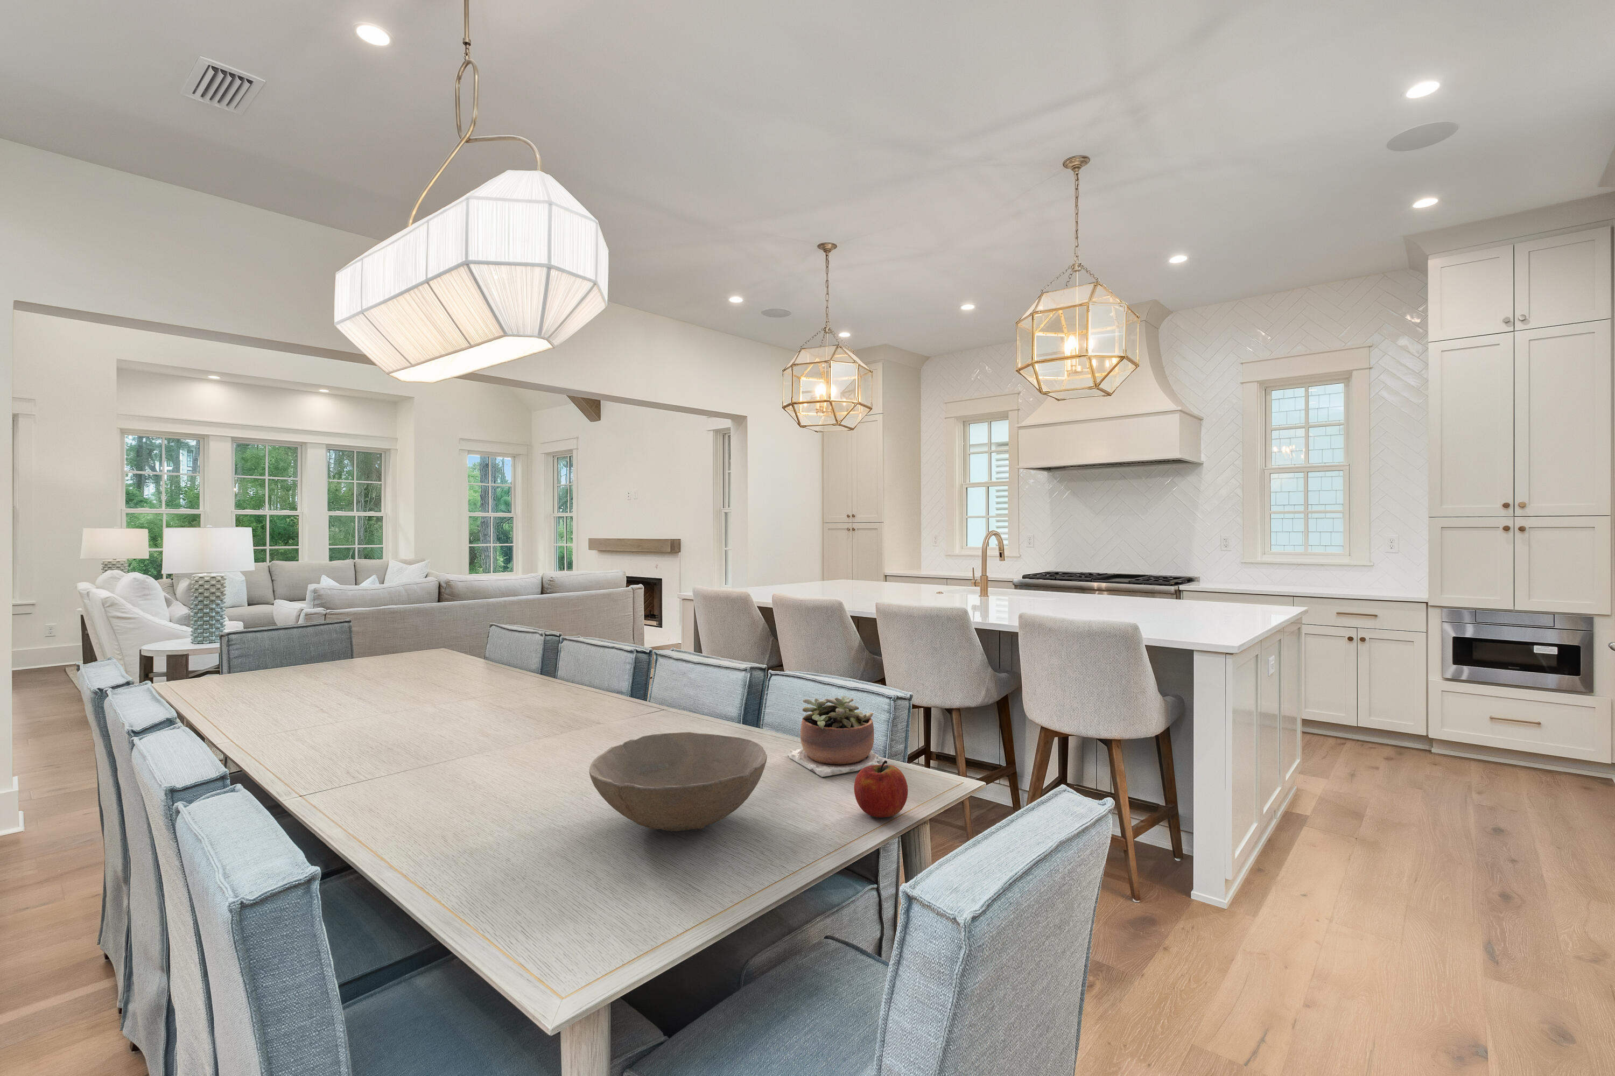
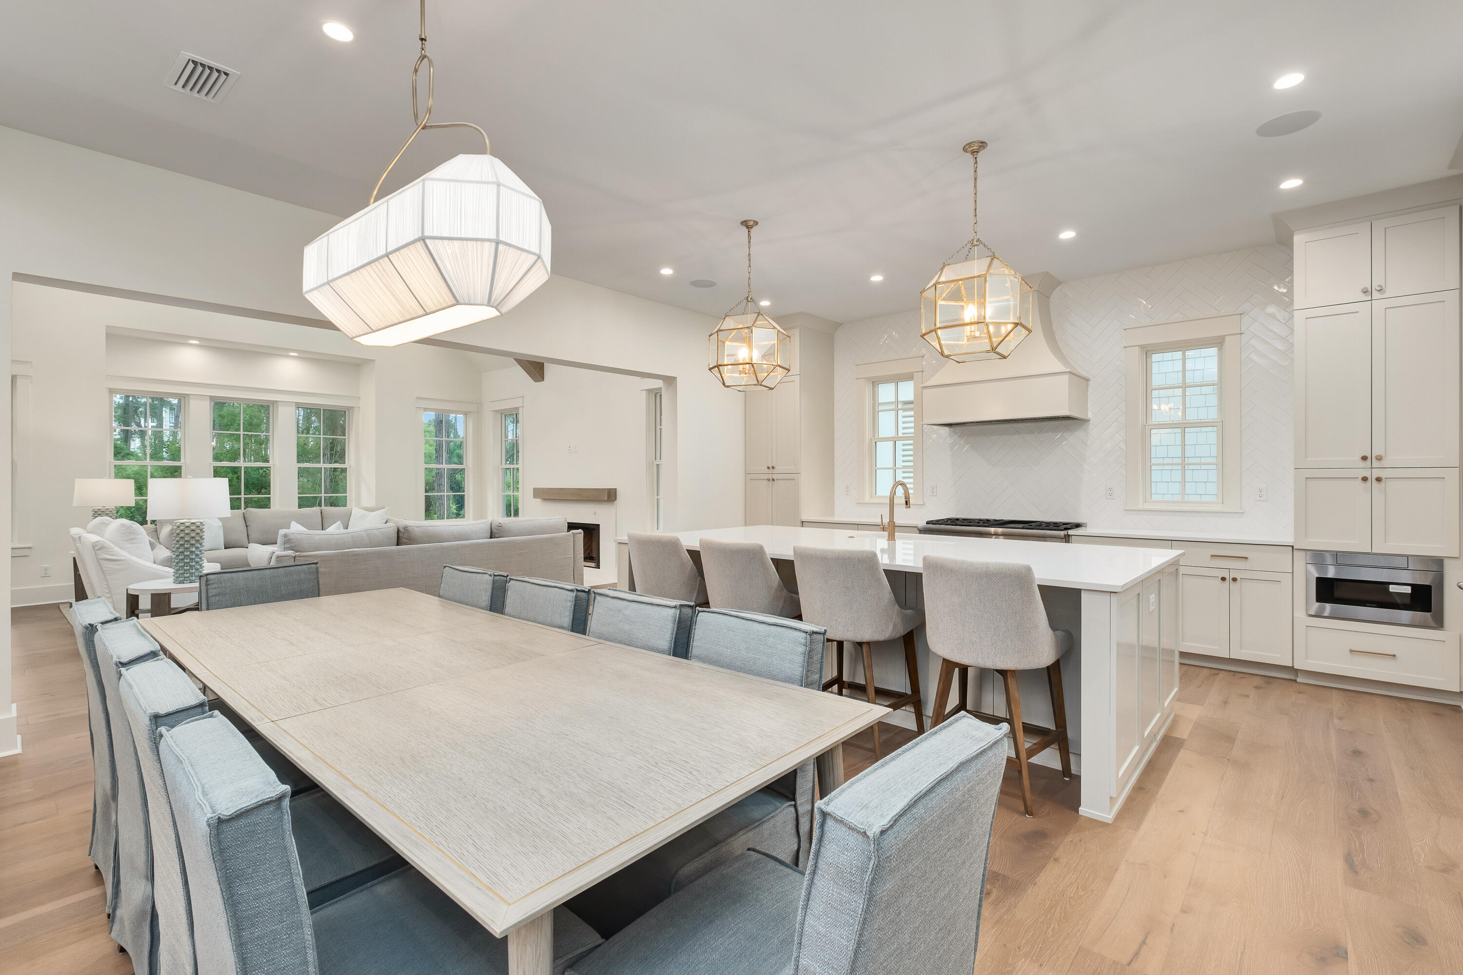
- bowl (681, 788)
- fruit (880, 787)
- succulent plant (837, 725)
